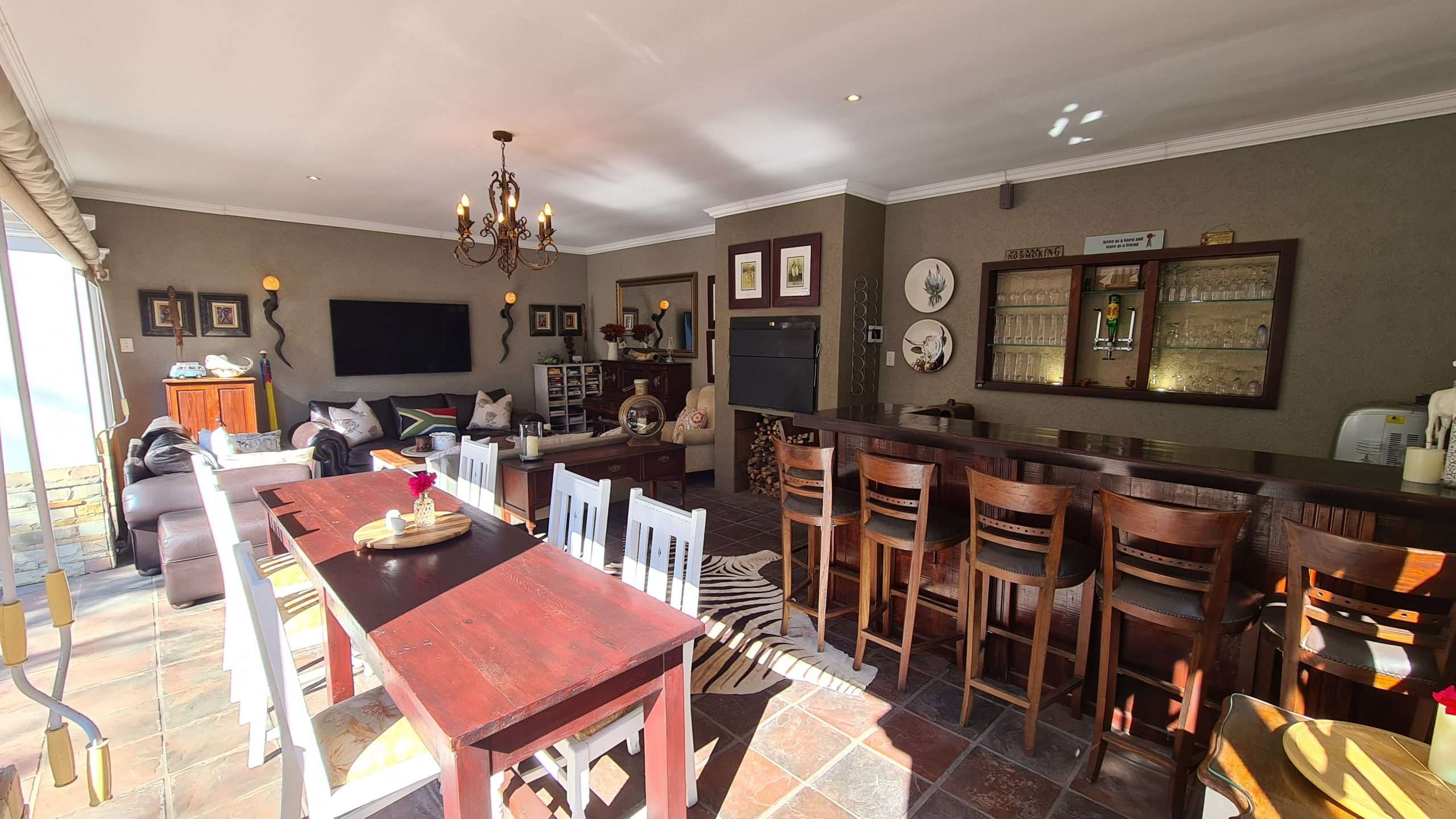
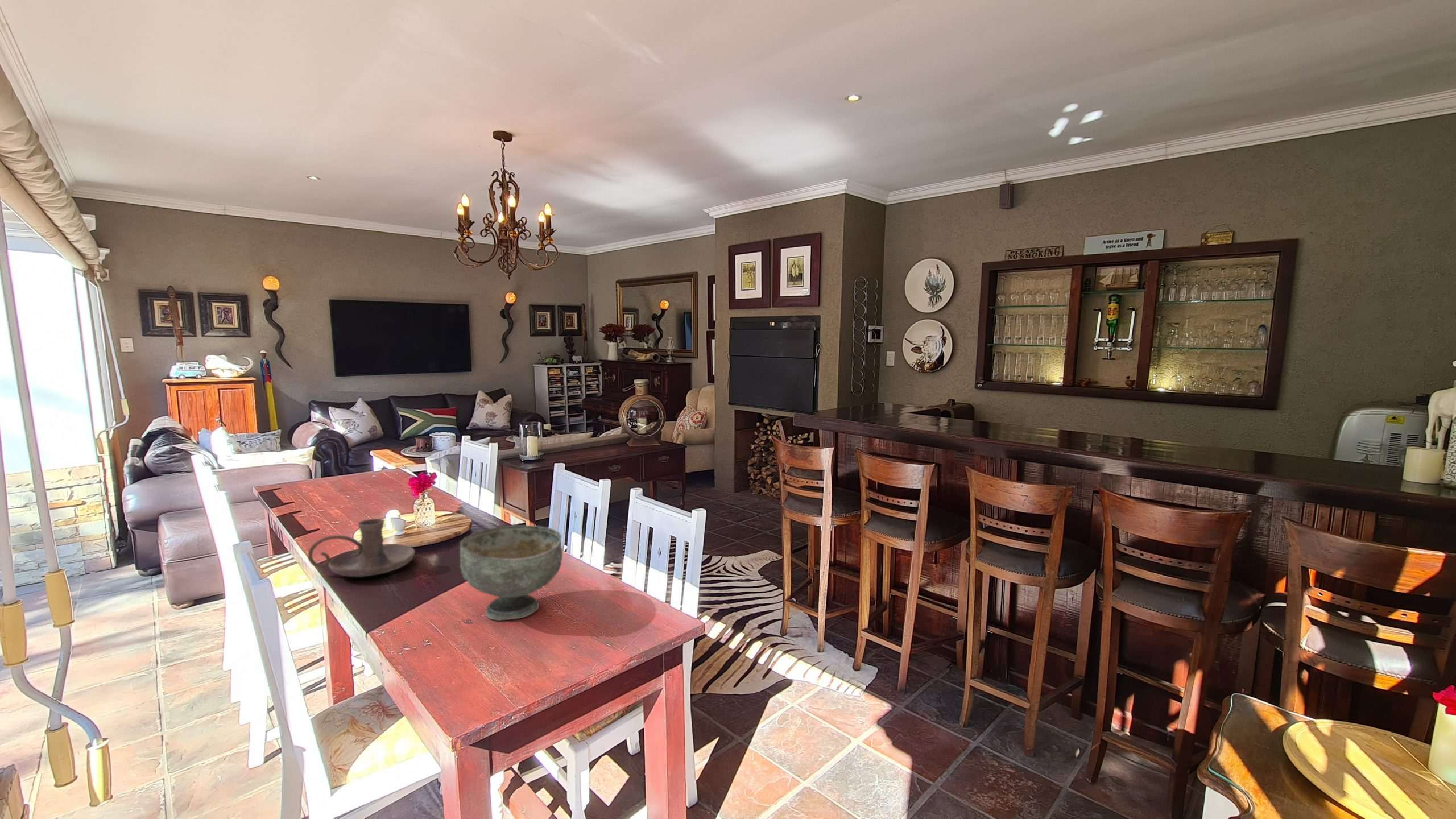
+ decorative bowl (513, 574)
+ candle holder (362, 547)
